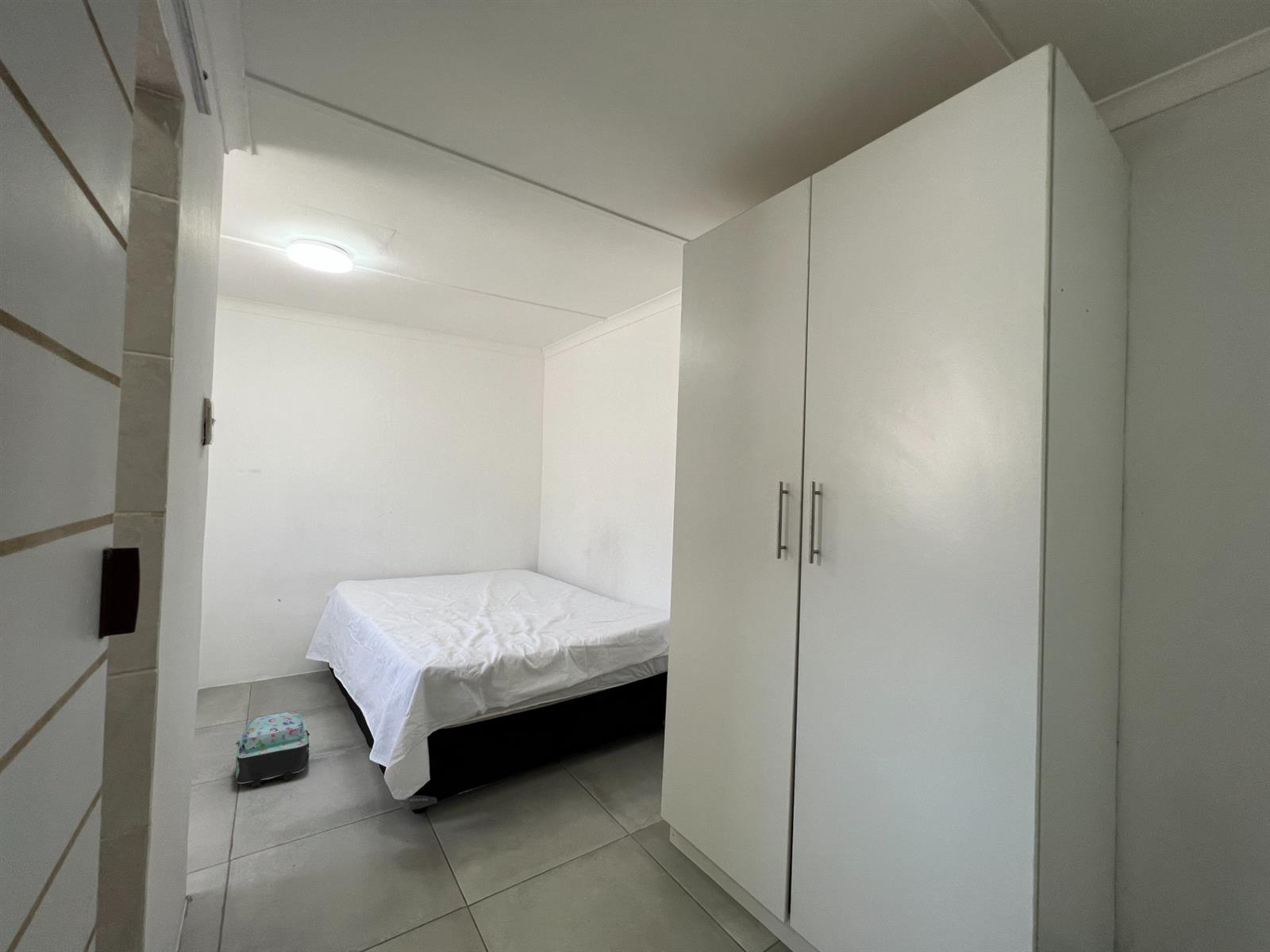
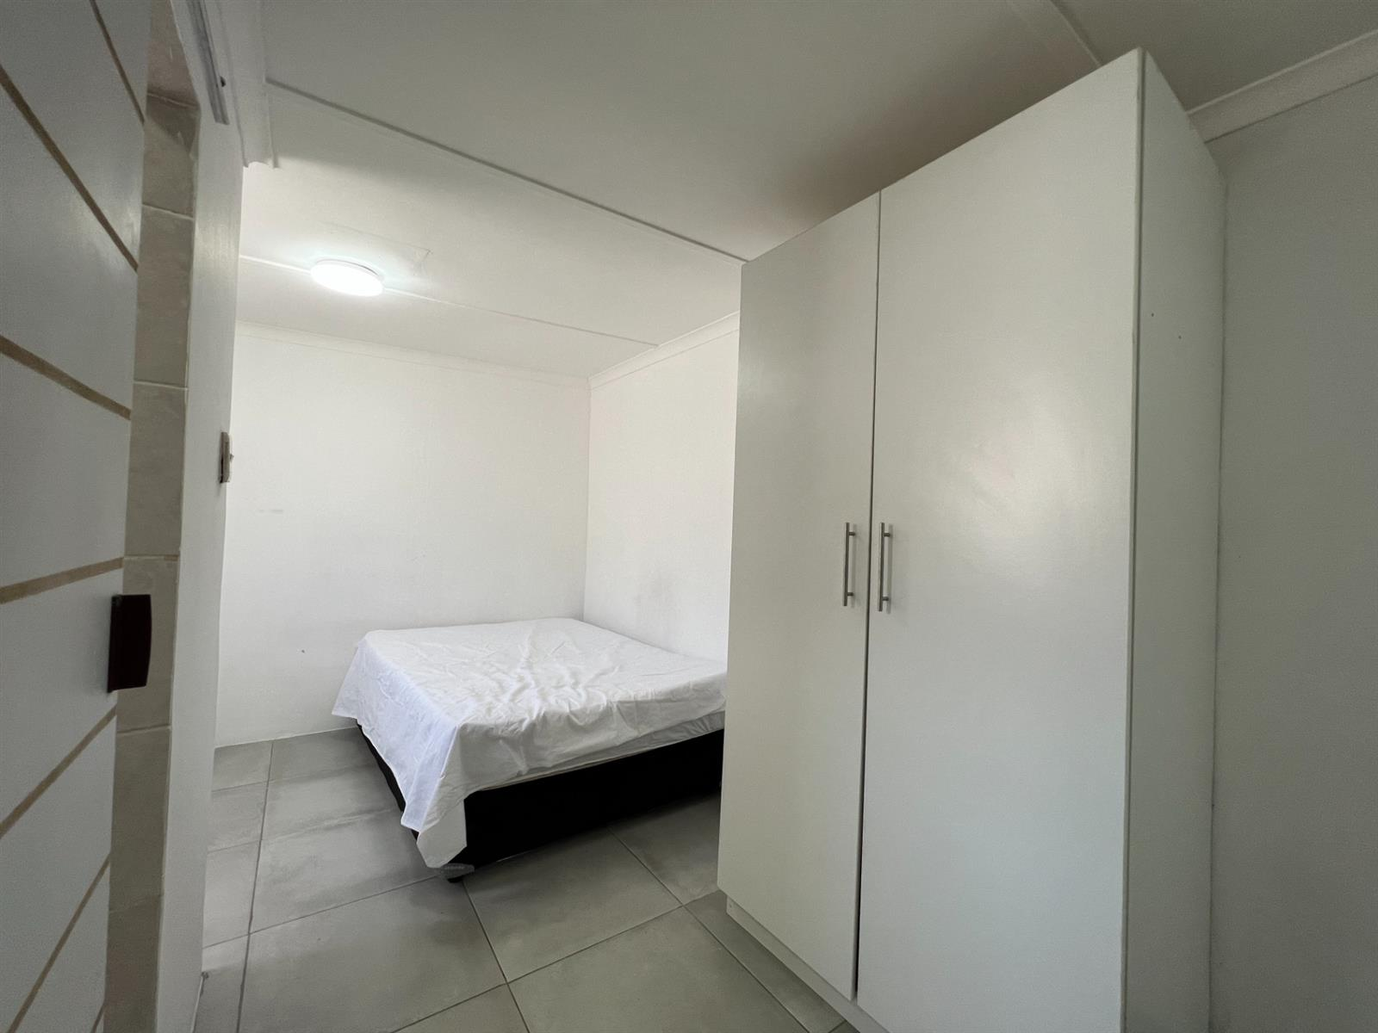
- backpack (273, 743)
